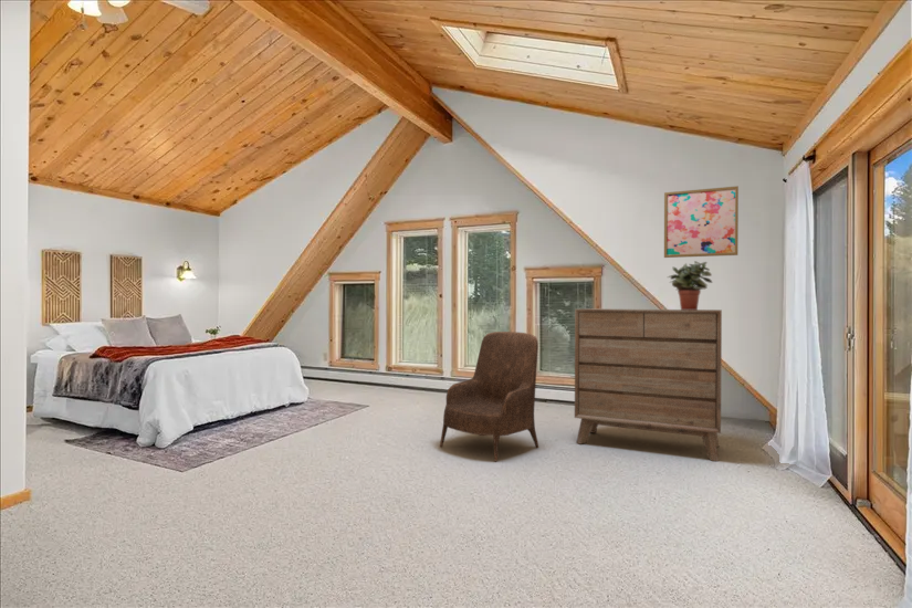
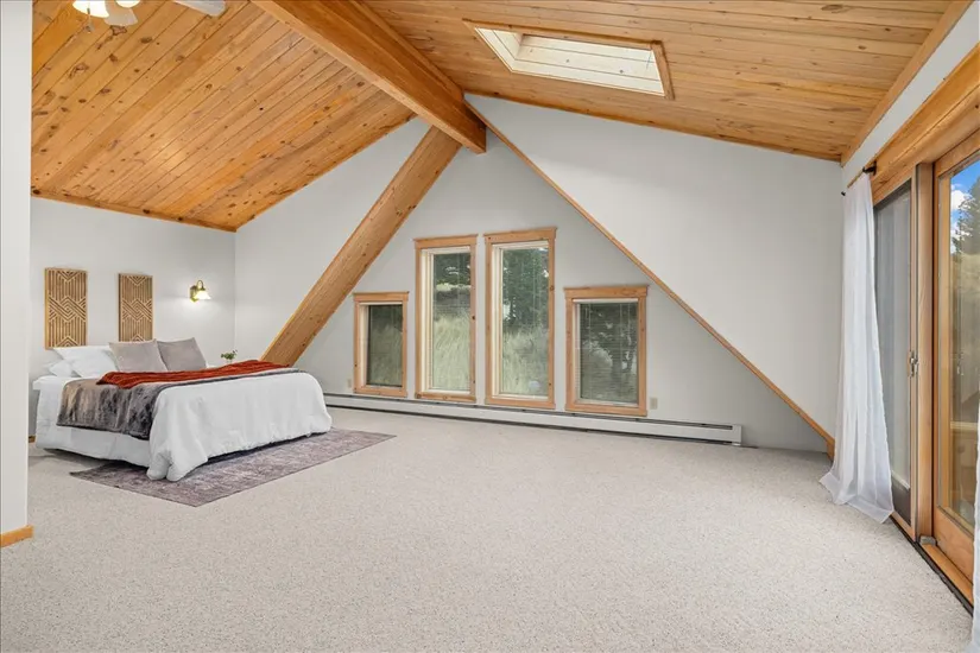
- dresser (647, 377)
- potted plant (689, 285)
- wall art (700, 222)
- armchair (489, 389)
